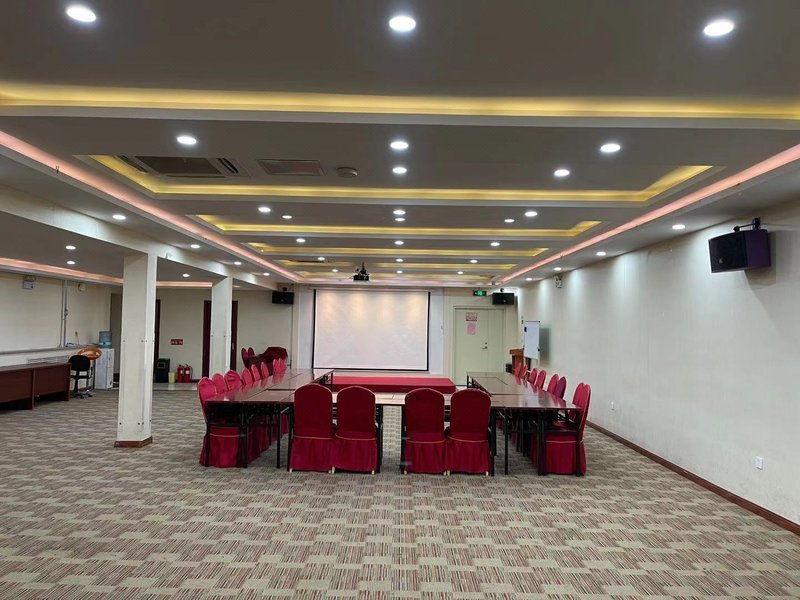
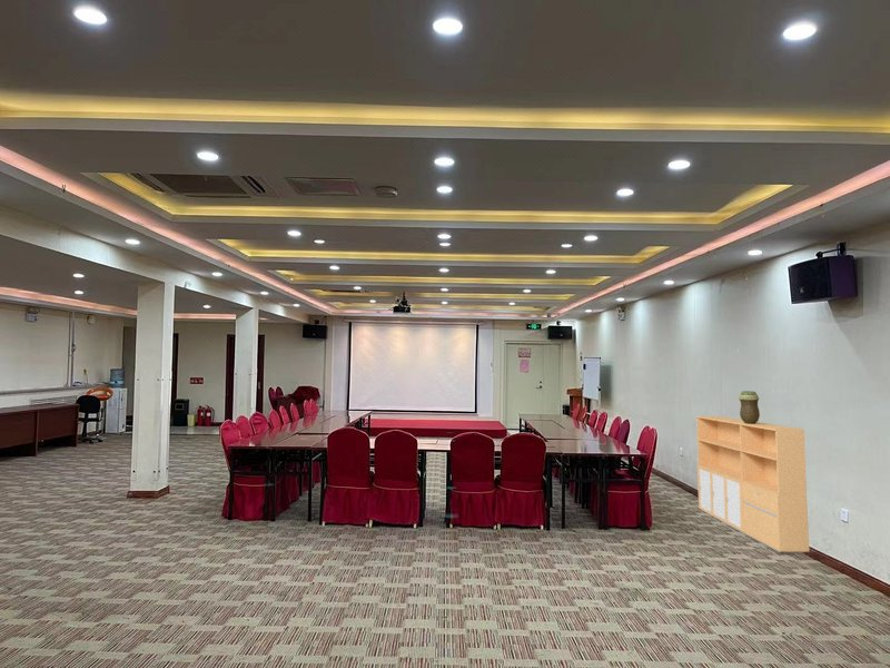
+ decorative urn (749, 406)
+ storage cabinet (744, 474)
